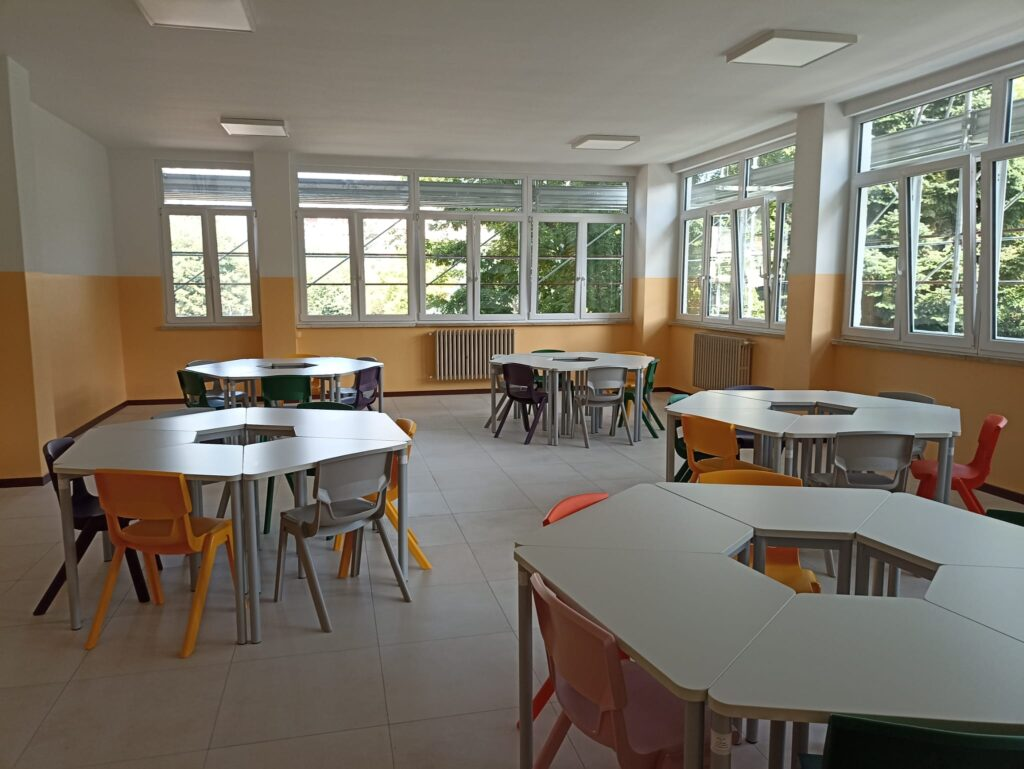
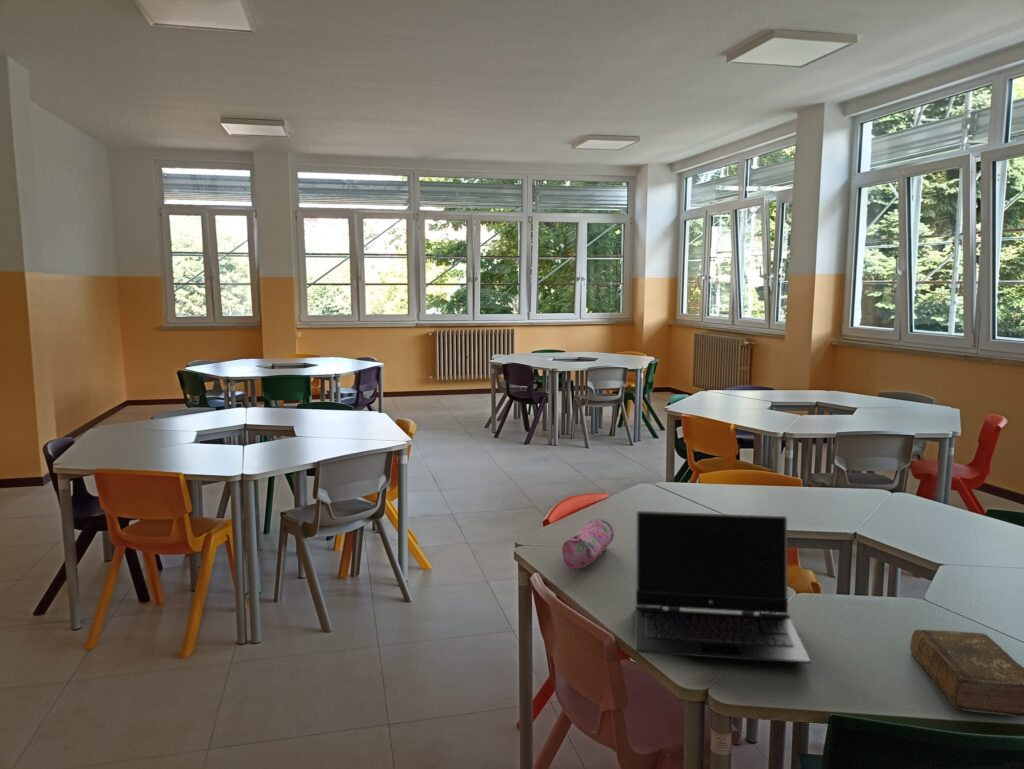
+ pencil case (588, 542)
+ laptop computer (715, 582)
+ book (970, 668)
